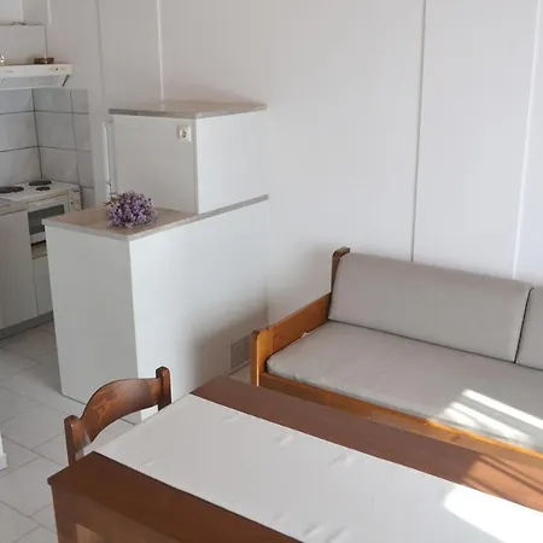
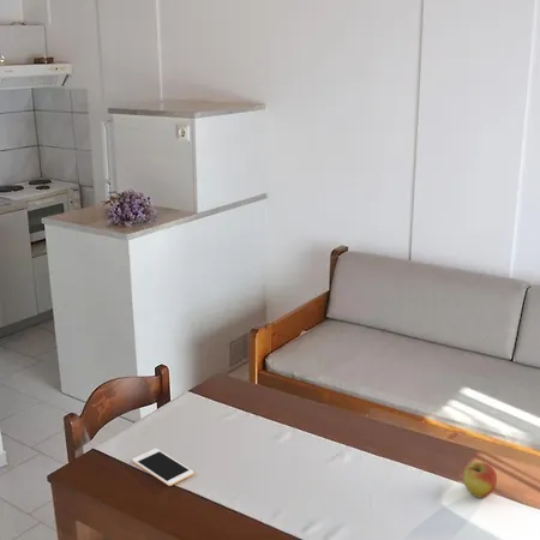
+ cell phone (162, 466)
+ apple (479, 479)
